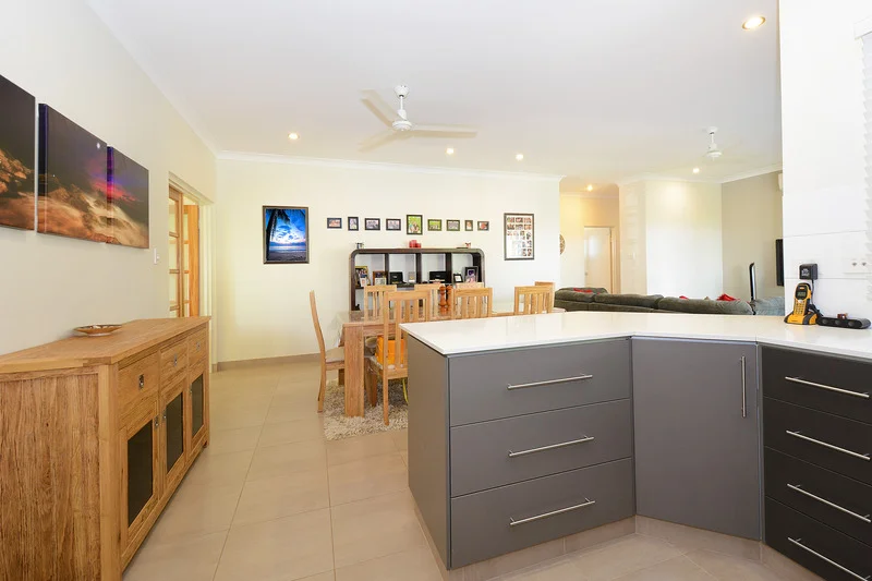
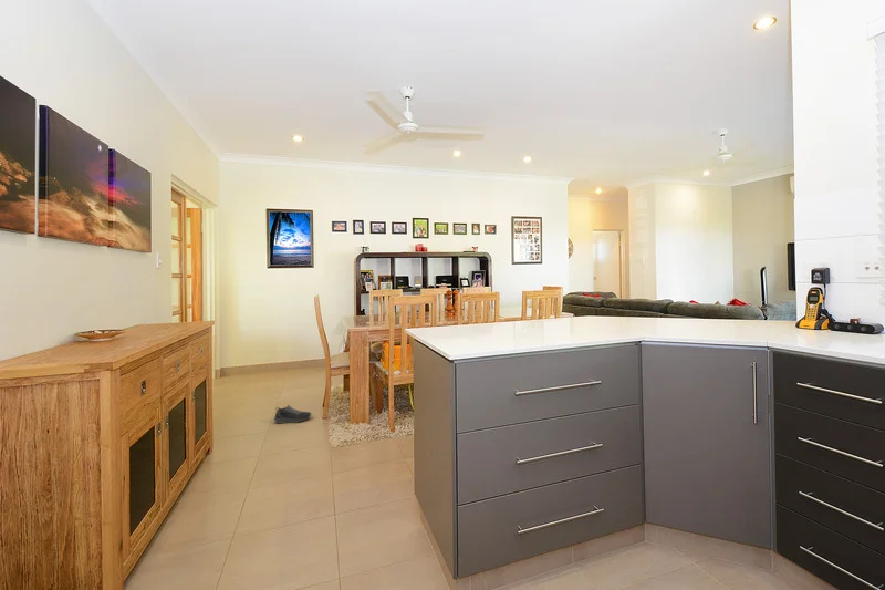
+ shoe (292, 412)
